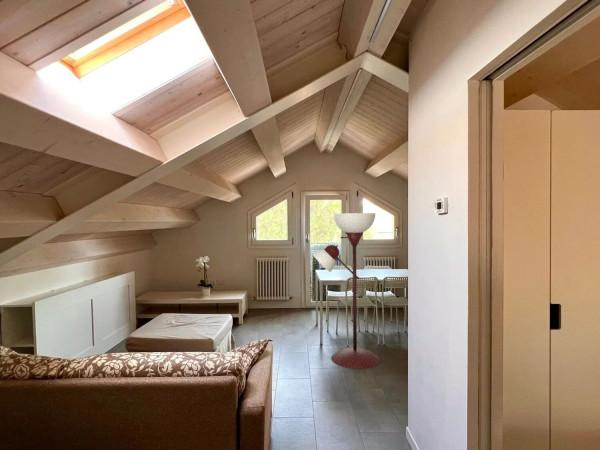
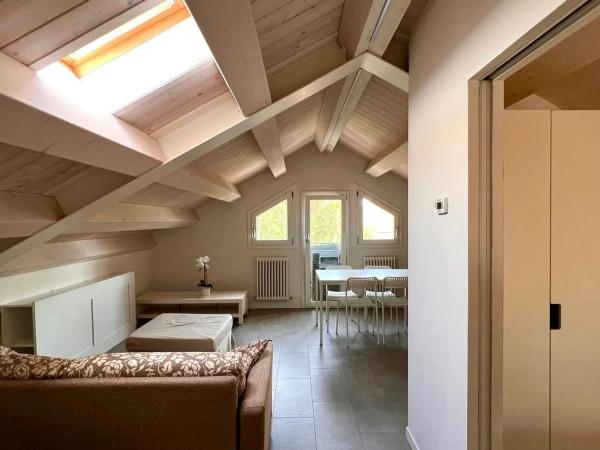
- floor lamp (353, 286)
